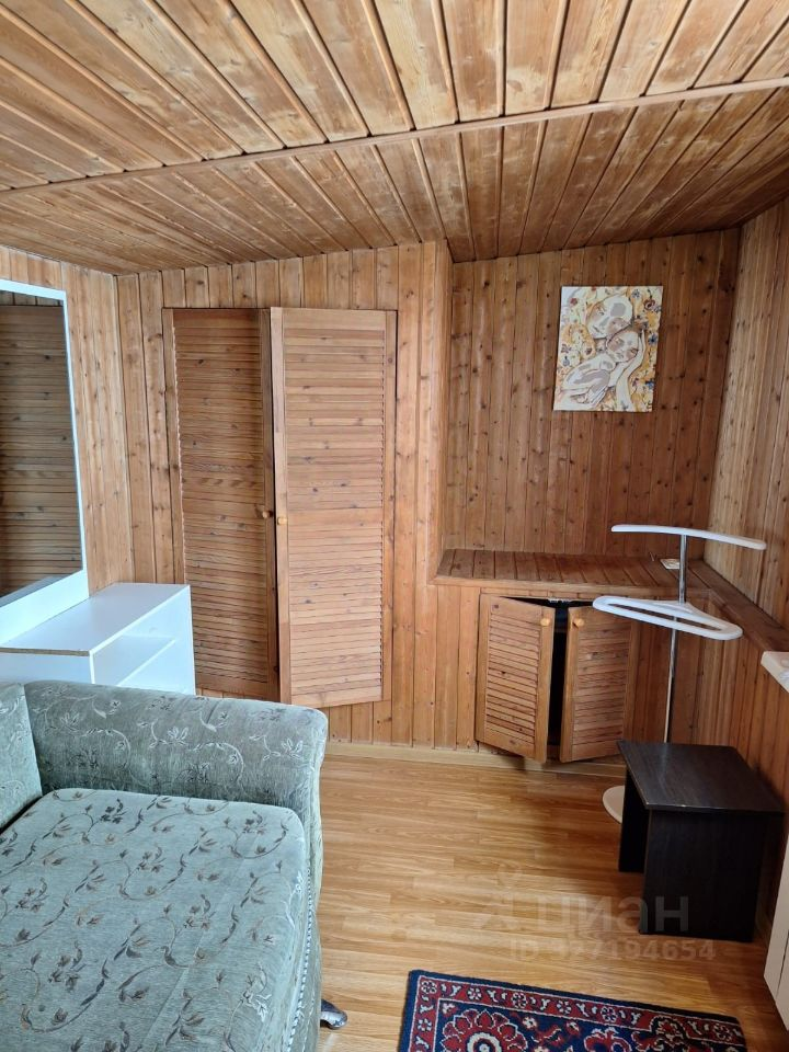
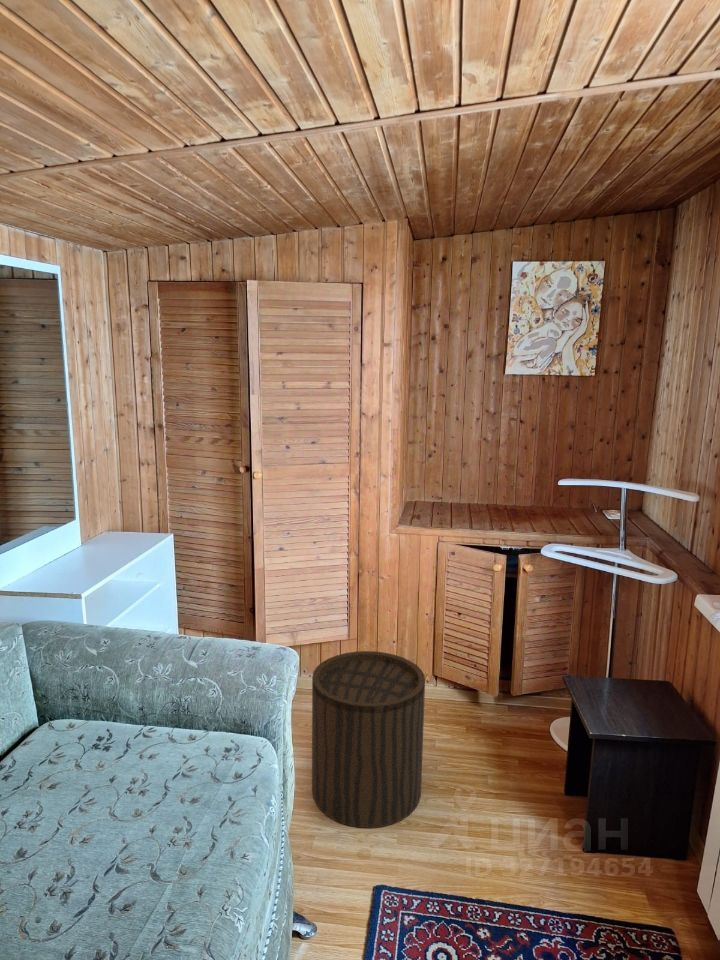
+ stool (367, 733)
